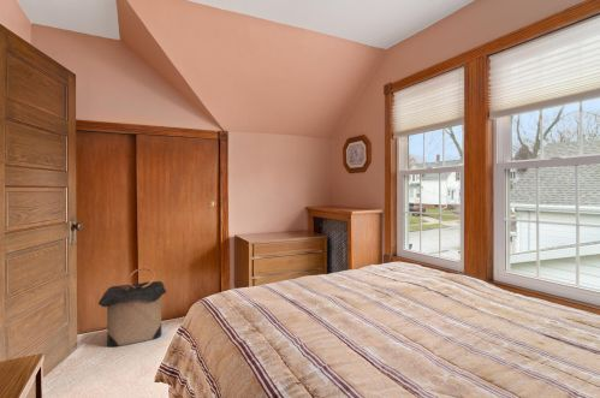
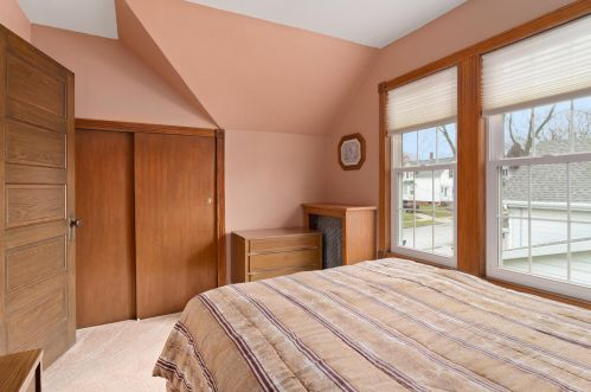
- laundry hamper (133, 304)
